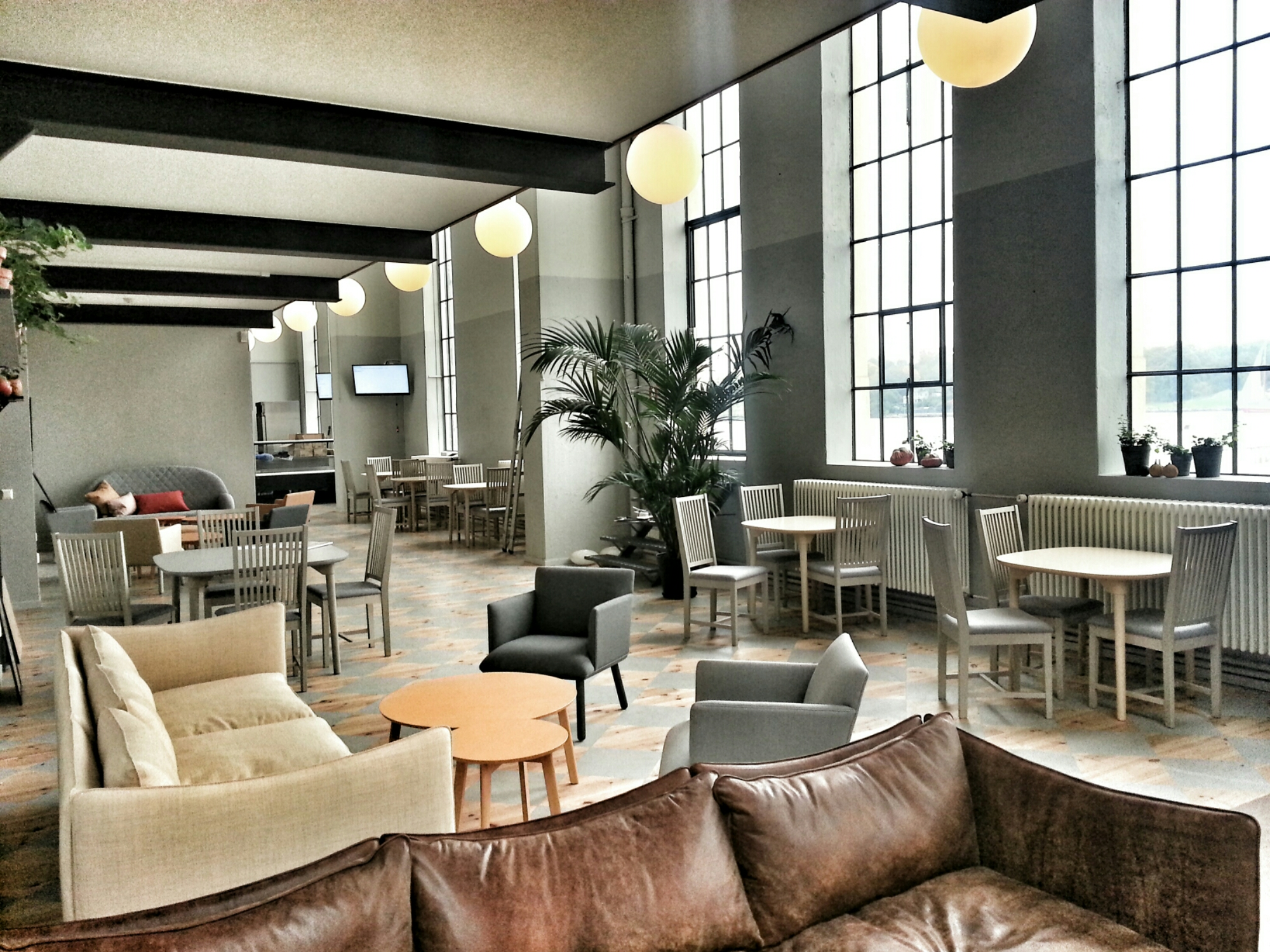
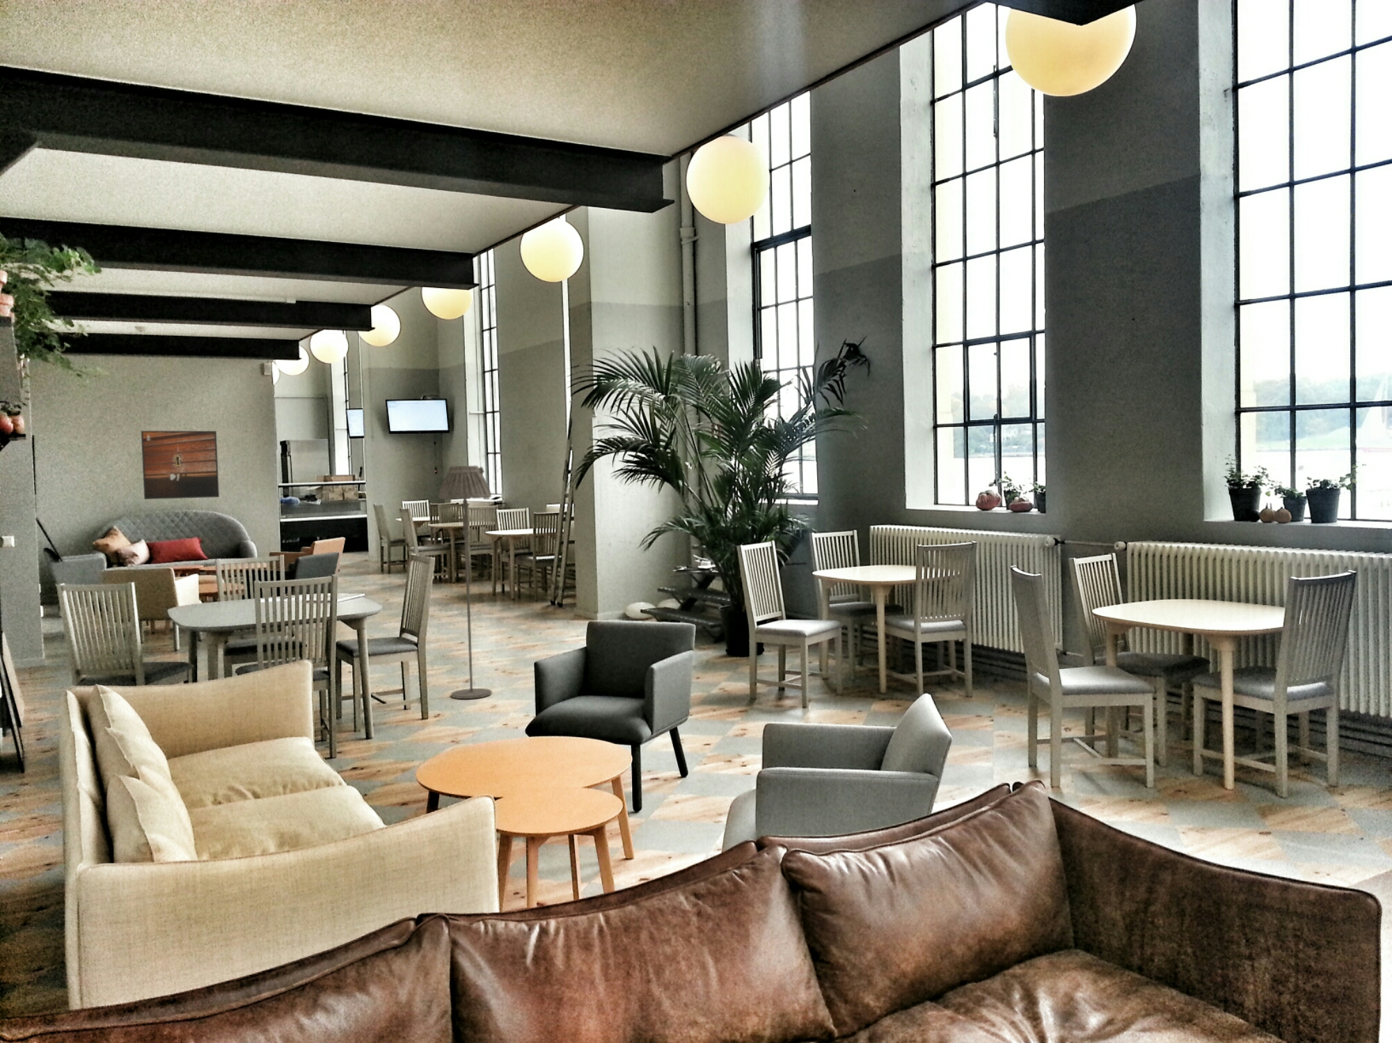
+ floor lamp (467, 581)
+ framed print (180, 465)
